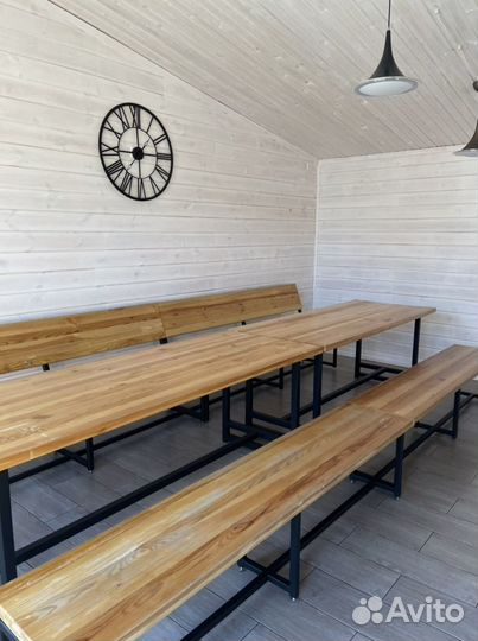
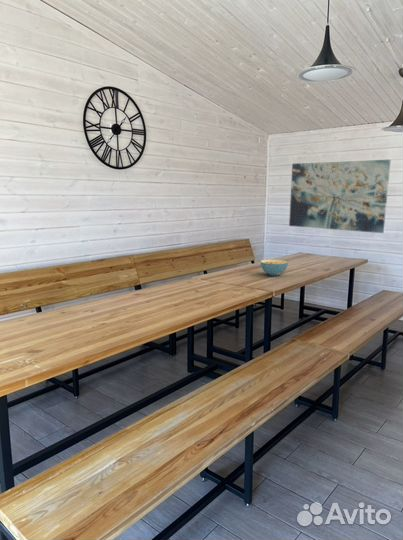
+ cereal bowl (273, 268)
+ wall art (335, 196)
